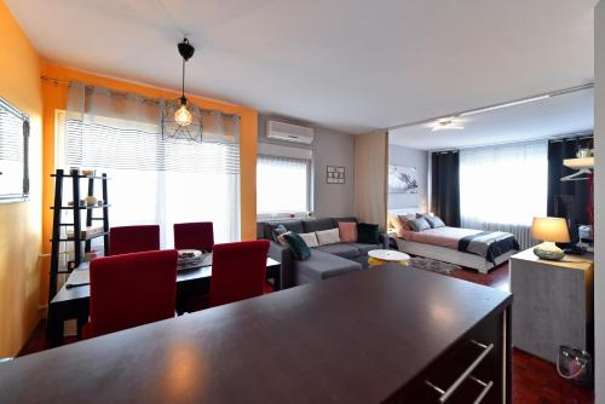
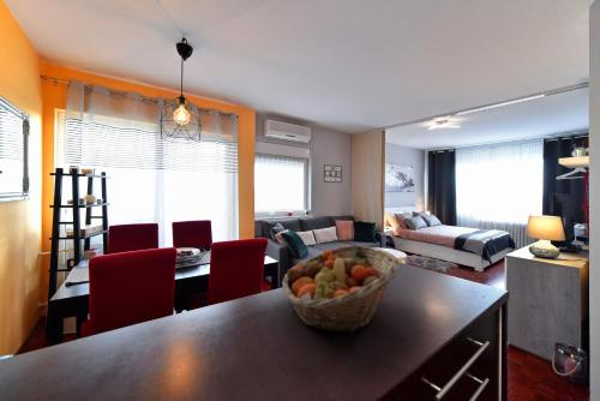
+ fruit basket (336, 280)
